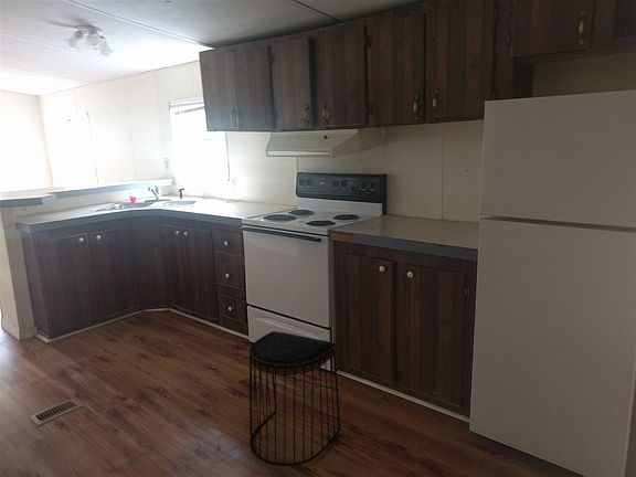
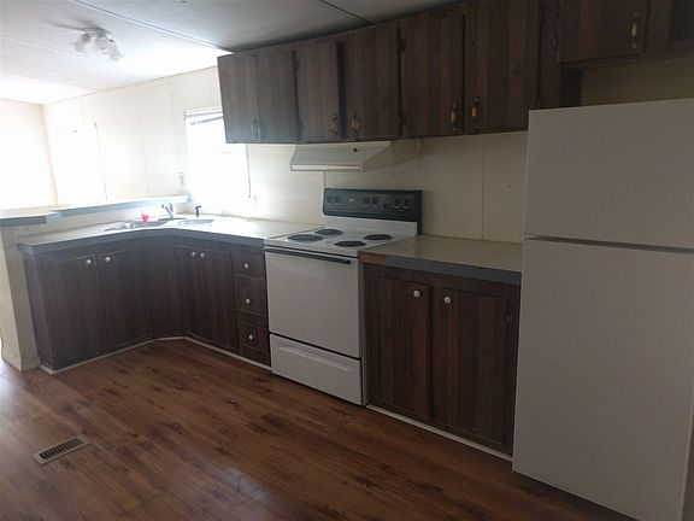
- stool (285, 393)
